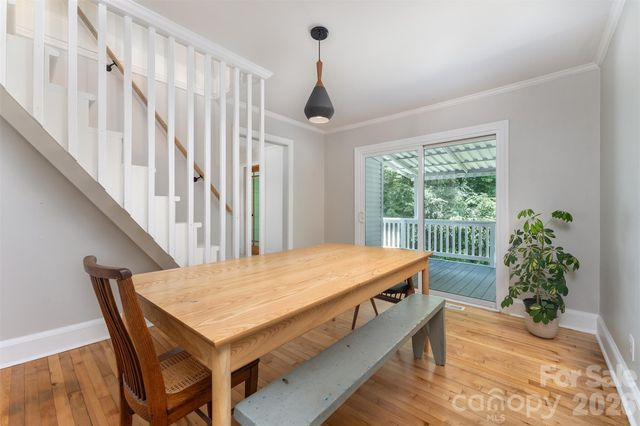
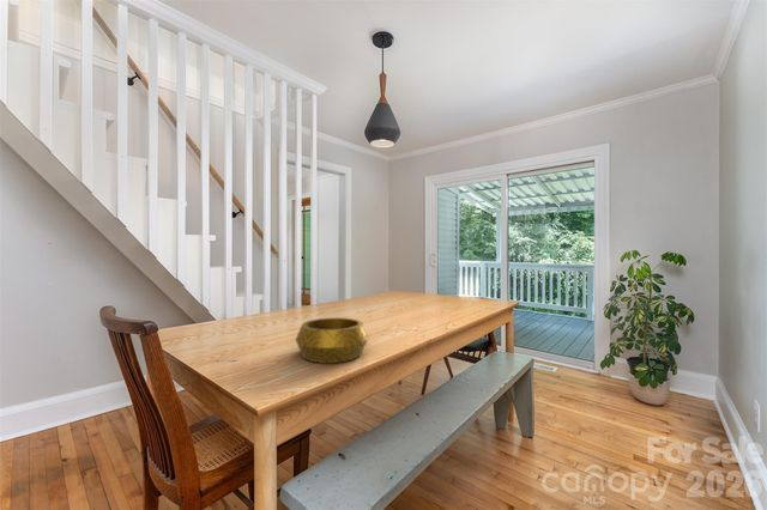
+ decorative bowl (332, 338)
